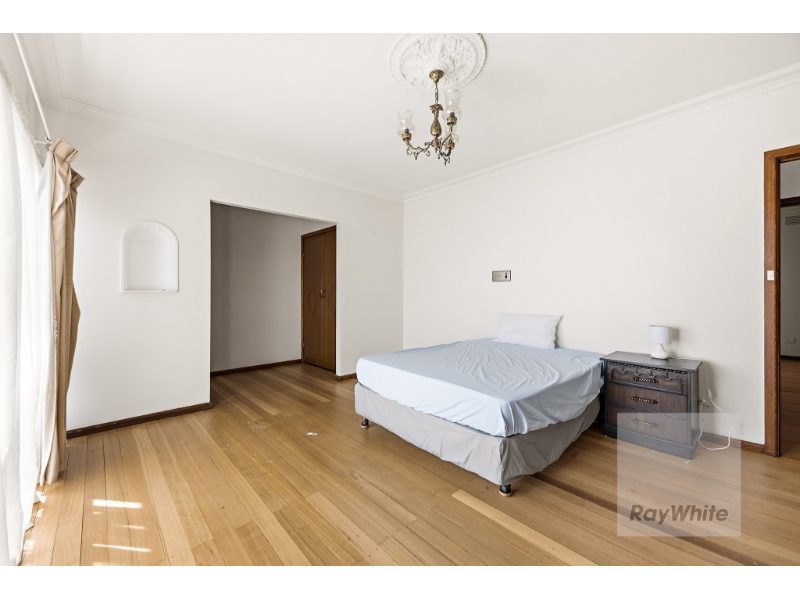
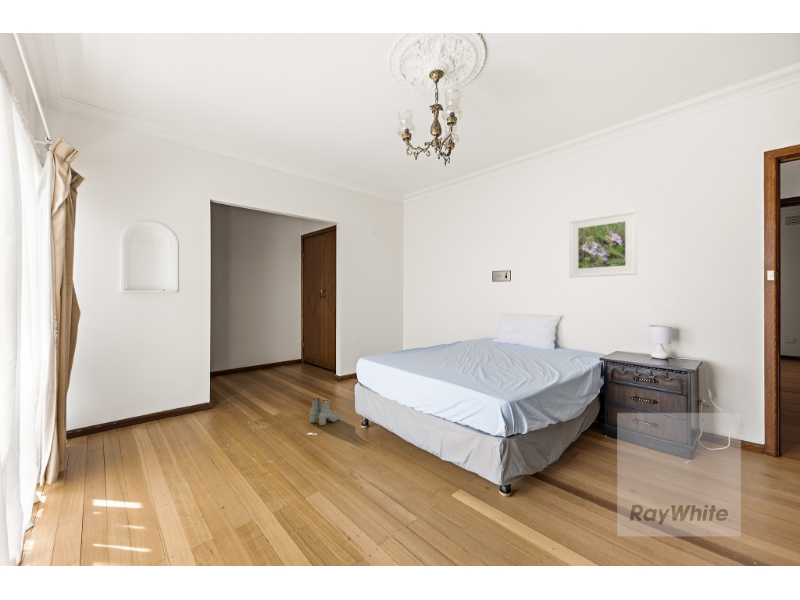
+ boots (324, 409)
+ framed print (600, 246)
